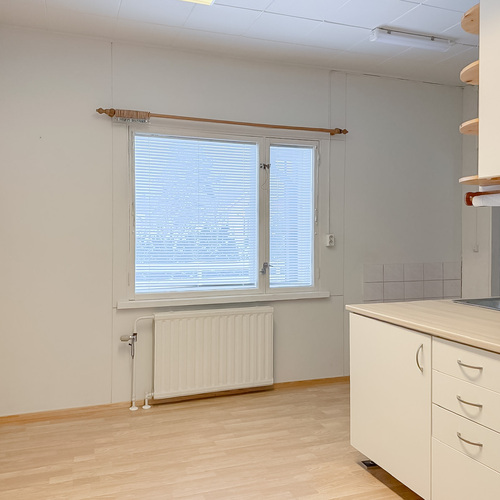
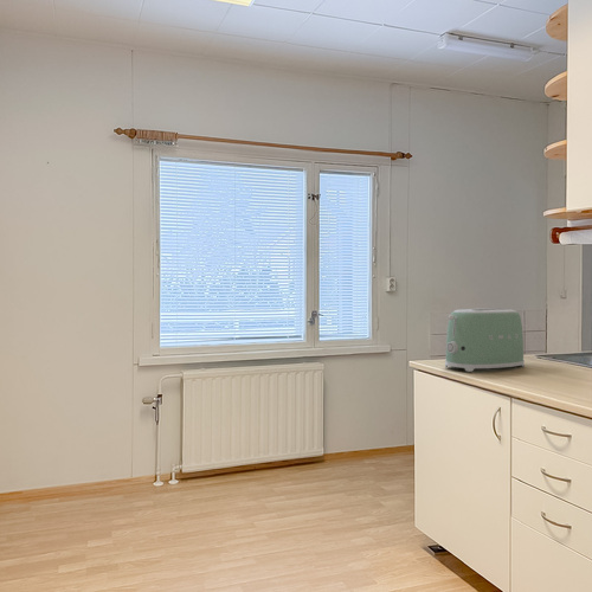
+ toaster (484, 337)
